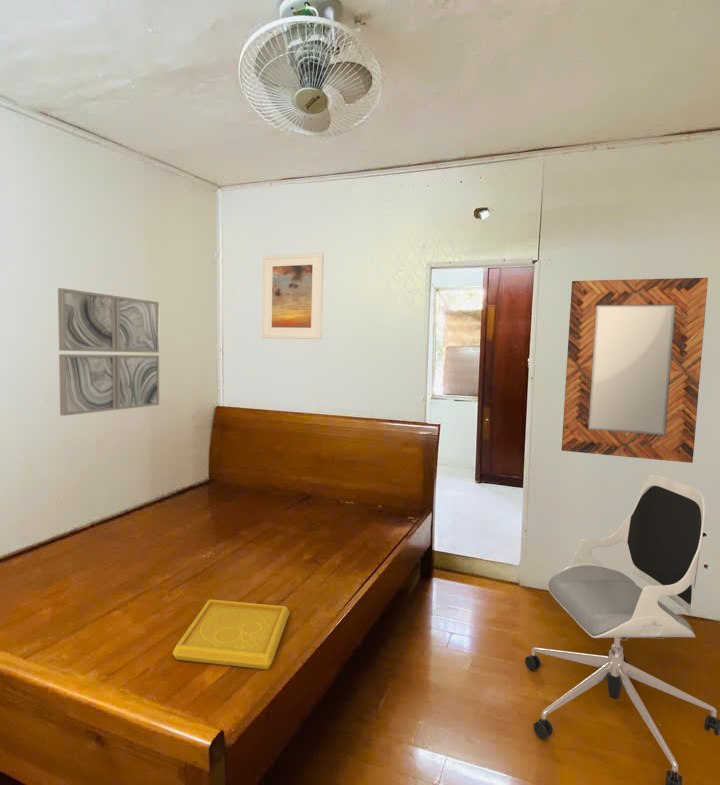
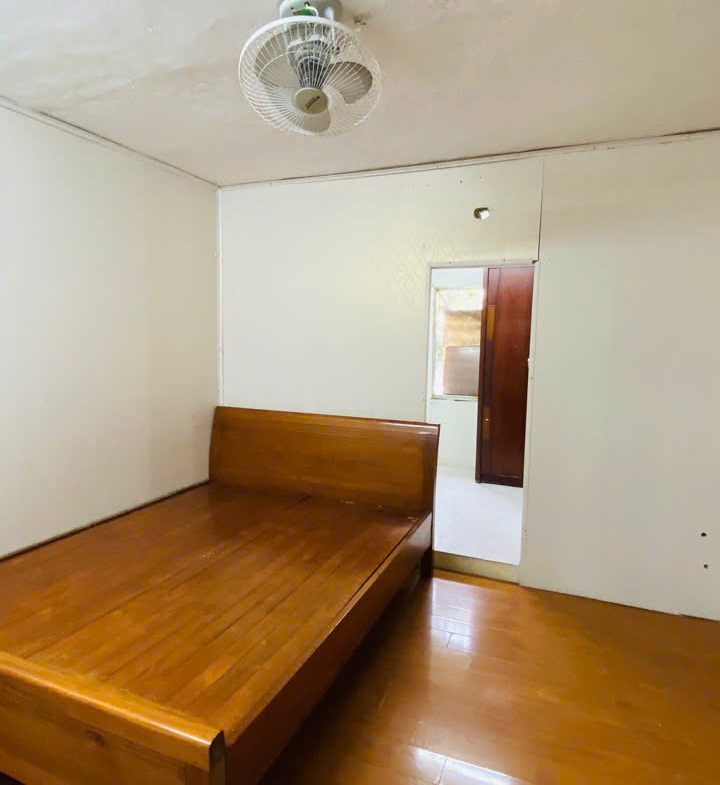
- home mirror (630, 369)
- serving tray (235, 630)
- office chair (615, 595)
- wall art (114, 351)
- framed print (292, 296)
